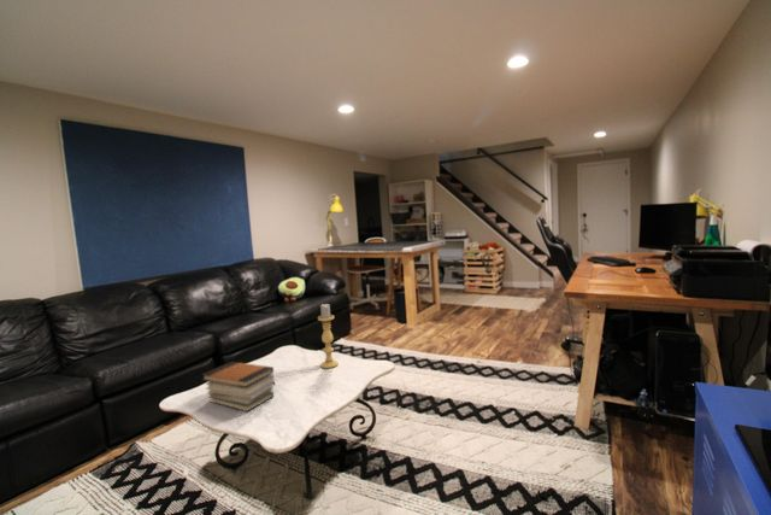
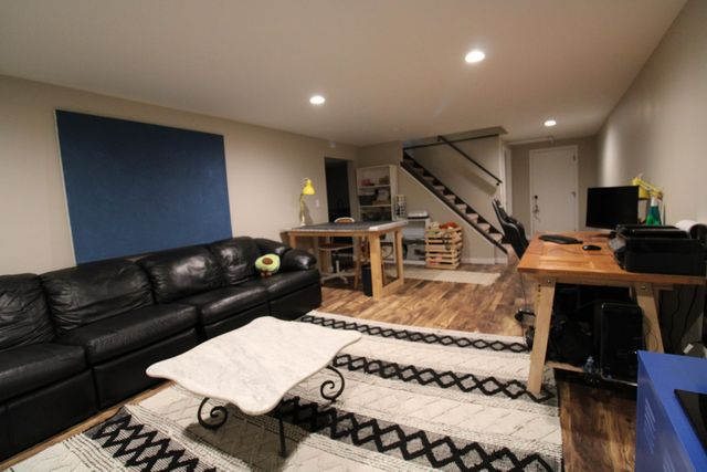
- candle holder (326, 334)
- book stack (240, 385)
